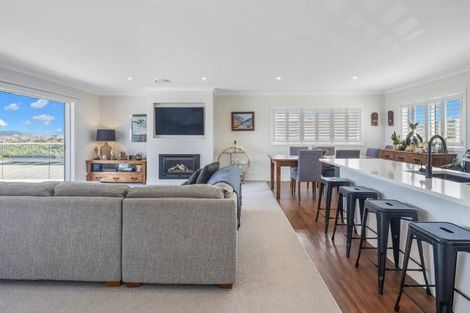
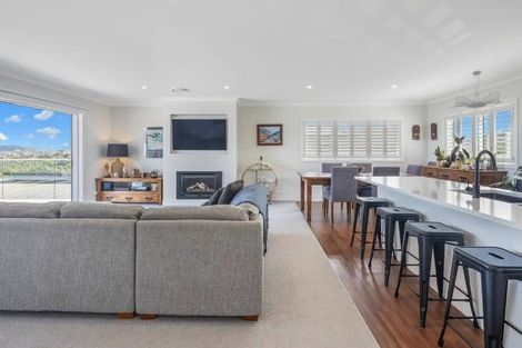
+ ceiling light fixture (474, 88)
